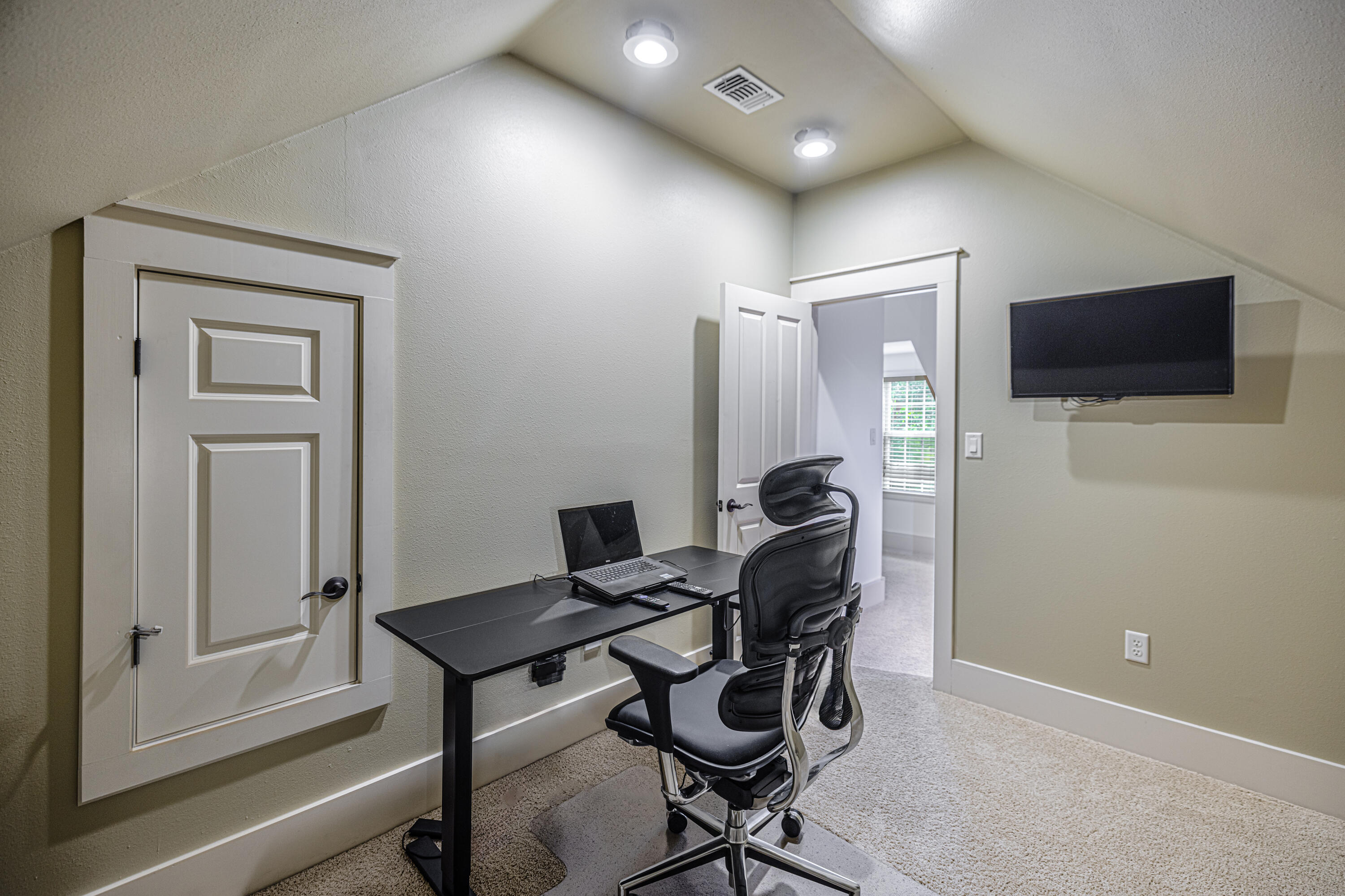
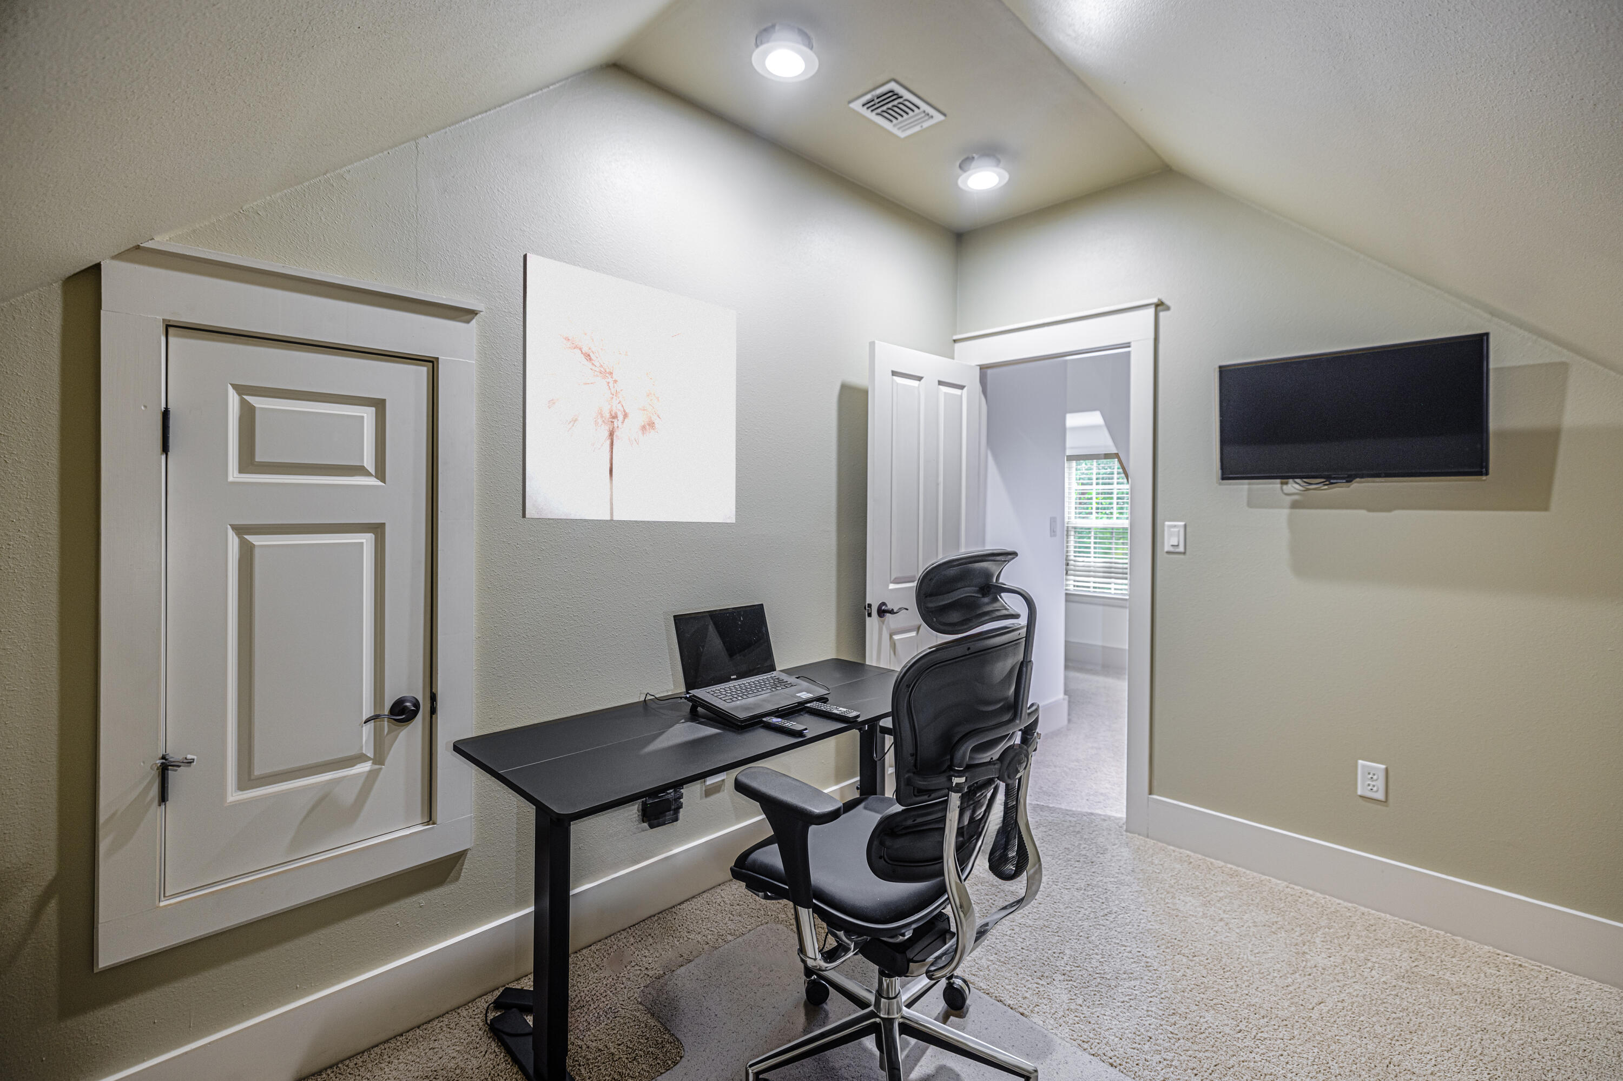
+ wall art (641, 403)
